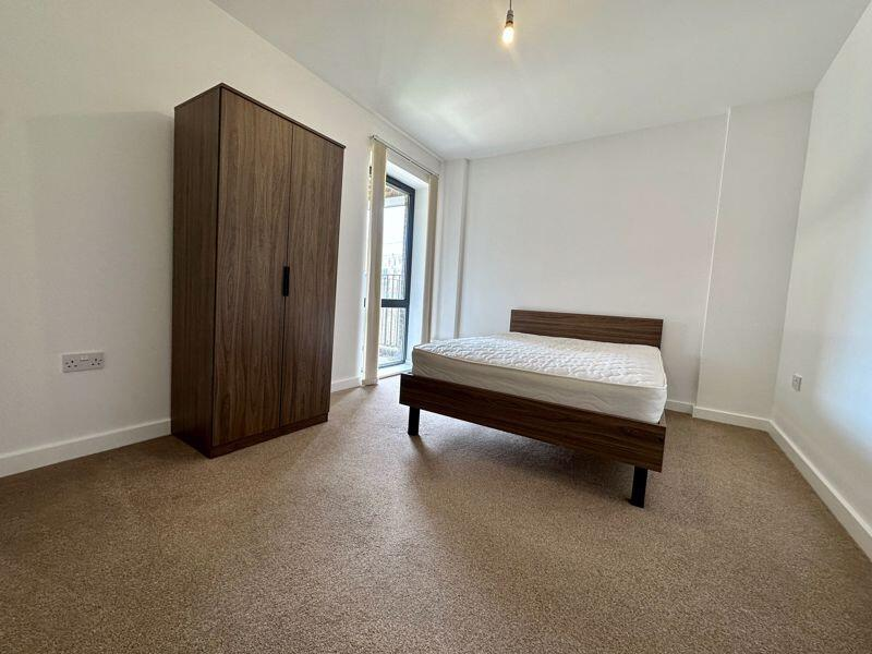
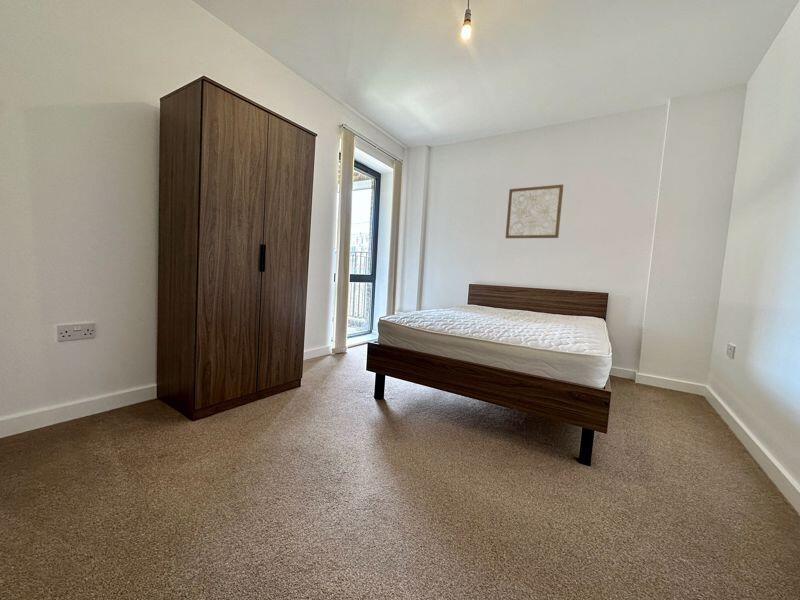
+ wall art (533, 214)
